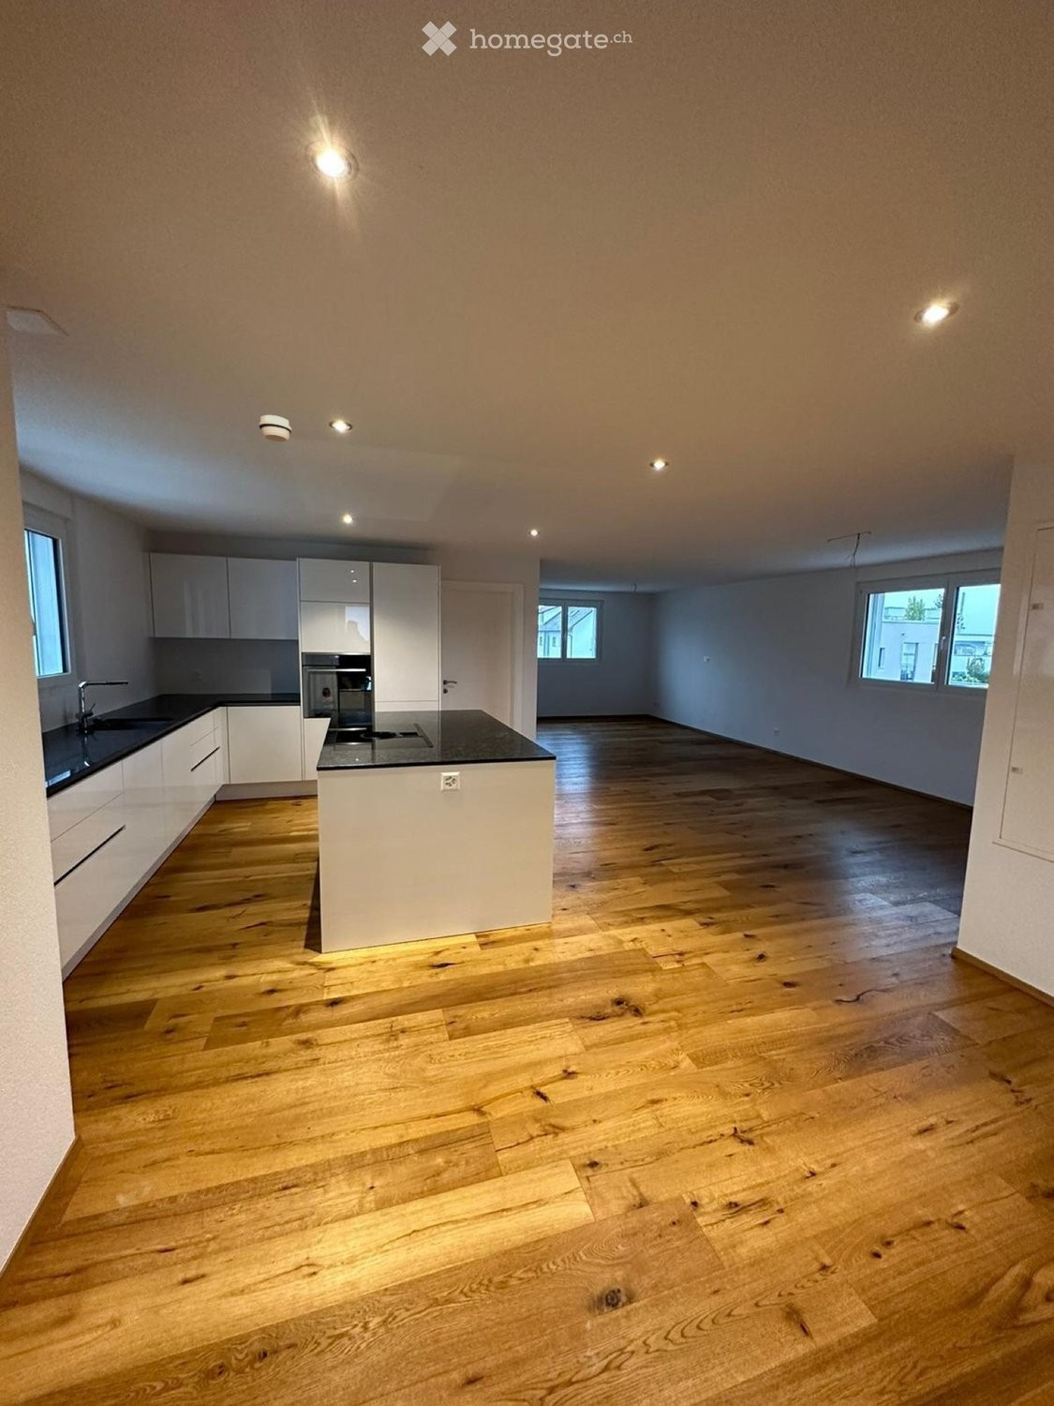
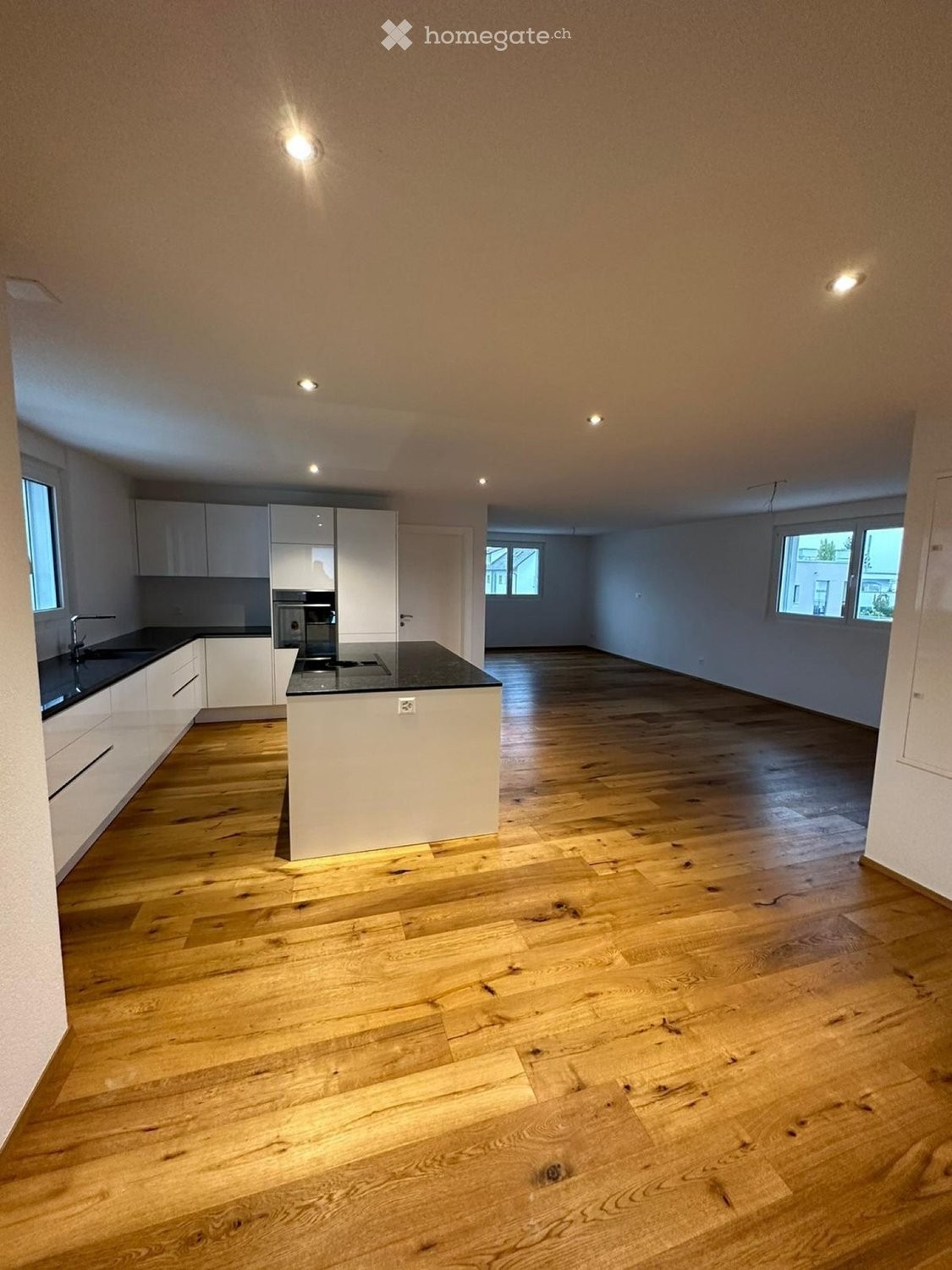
- smoke detector (275, 428)
